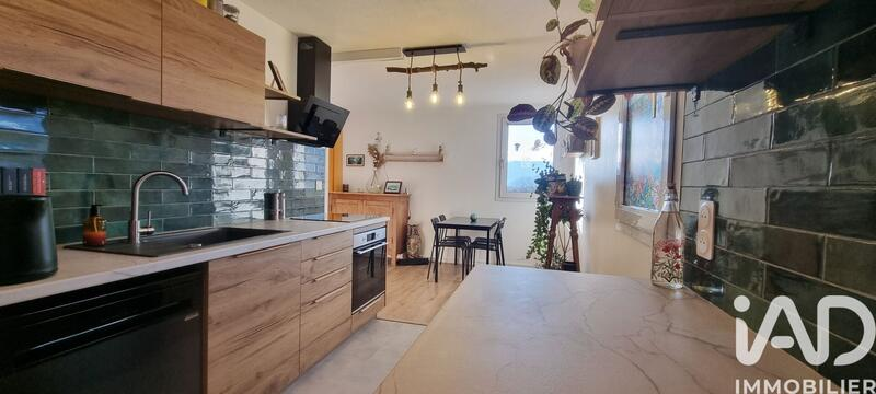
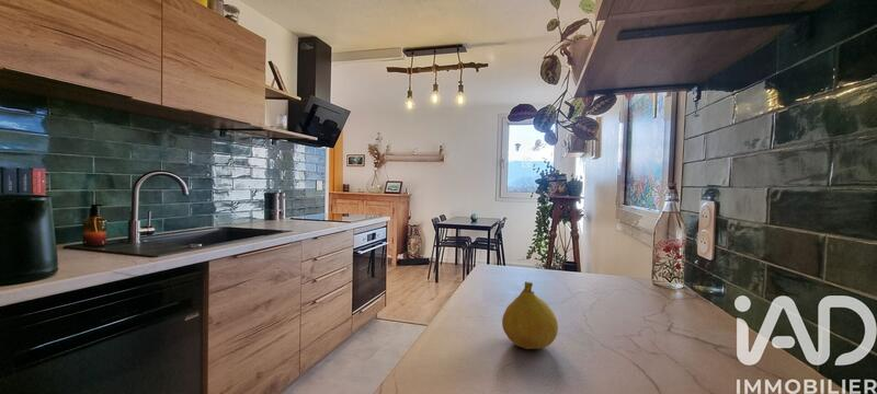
+ fruit (529, 312)
